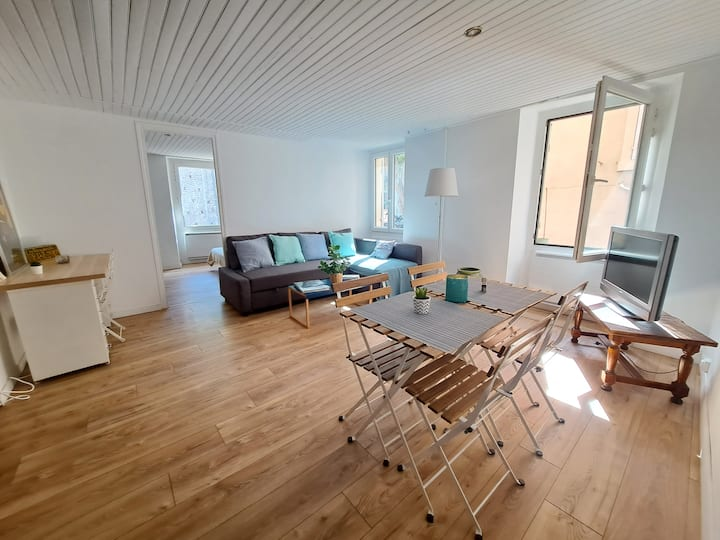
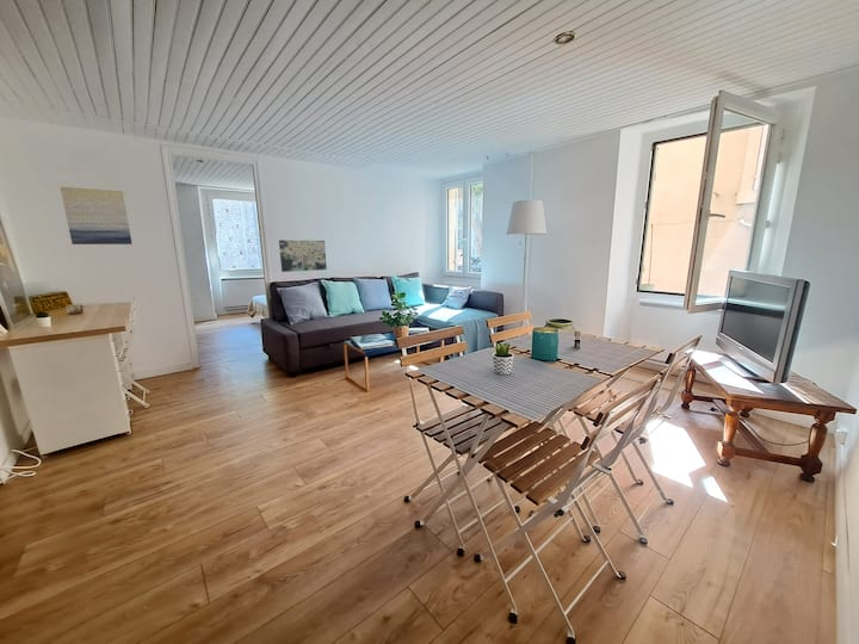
+ wall art (303, 255)
+ wall art (98, 217)
